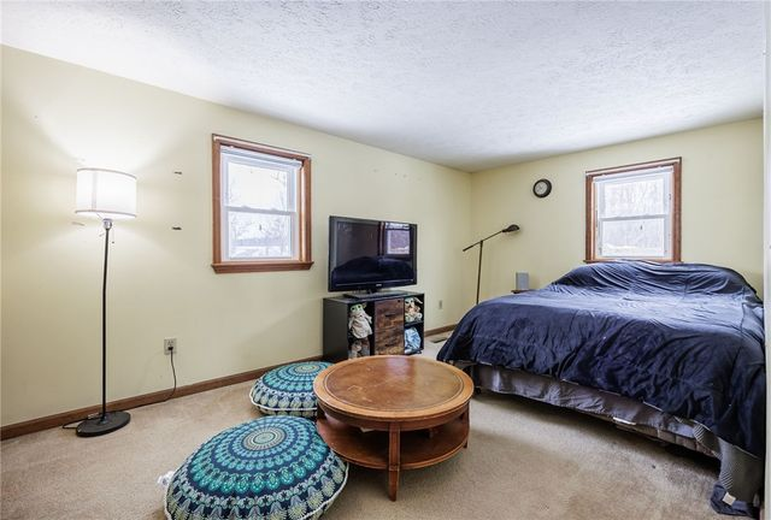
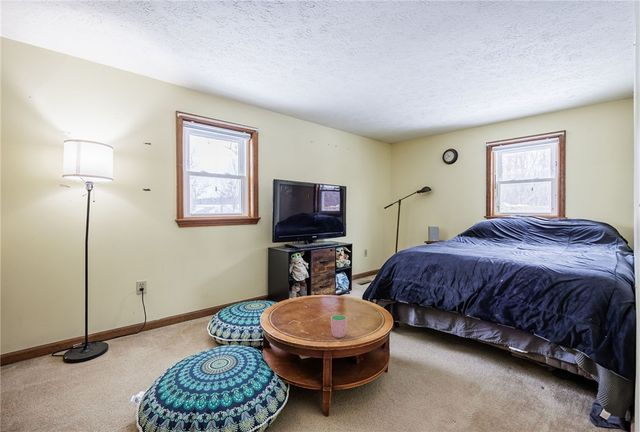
+ cup (338, 325)
